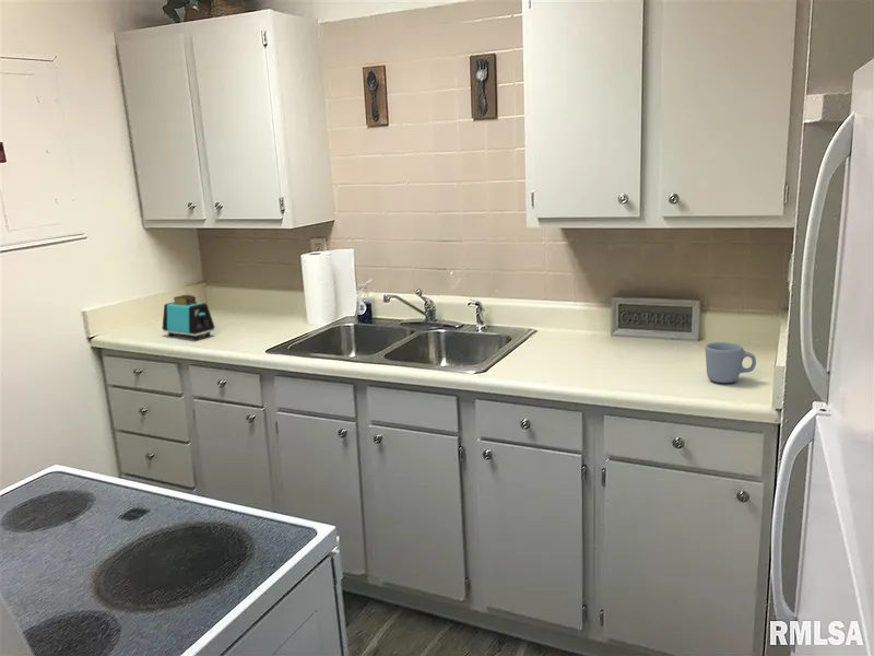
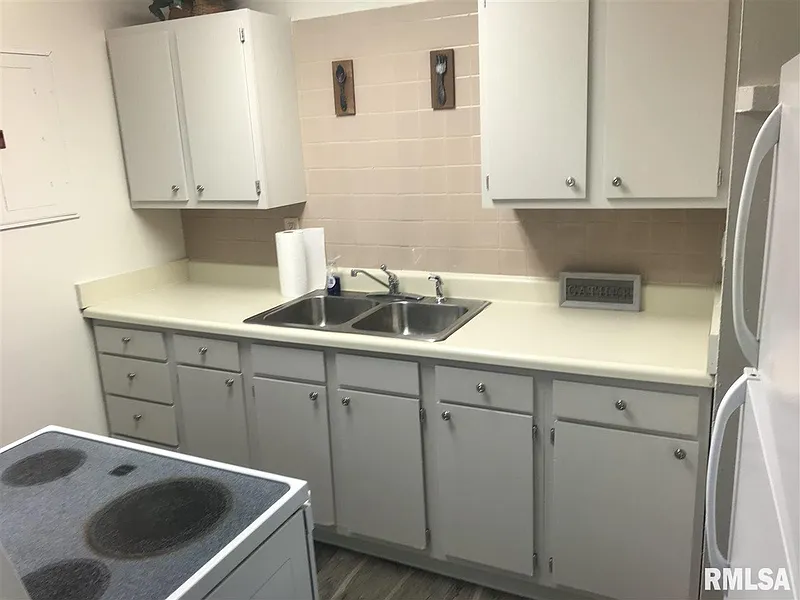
- toaster (187, 315)
- mug (730, 363)
